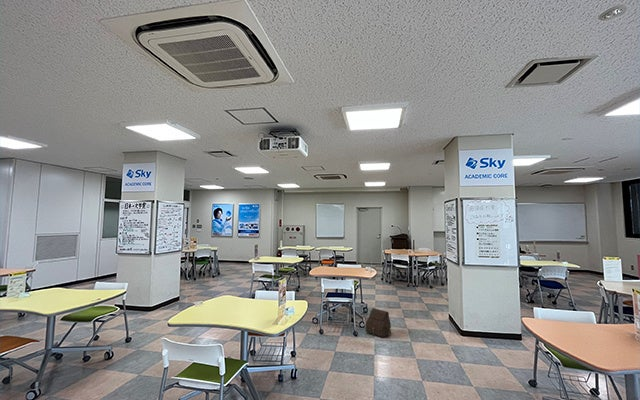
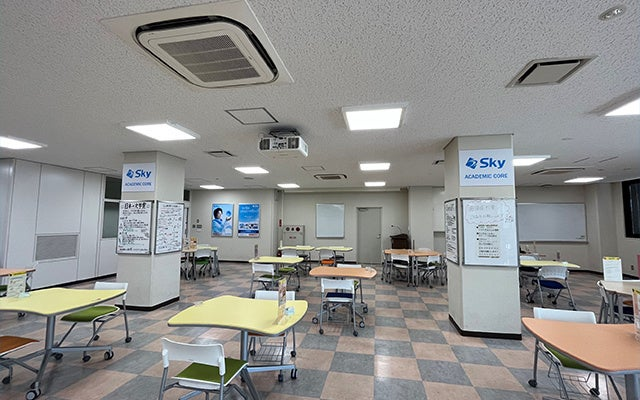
- satchel (379, 321)
